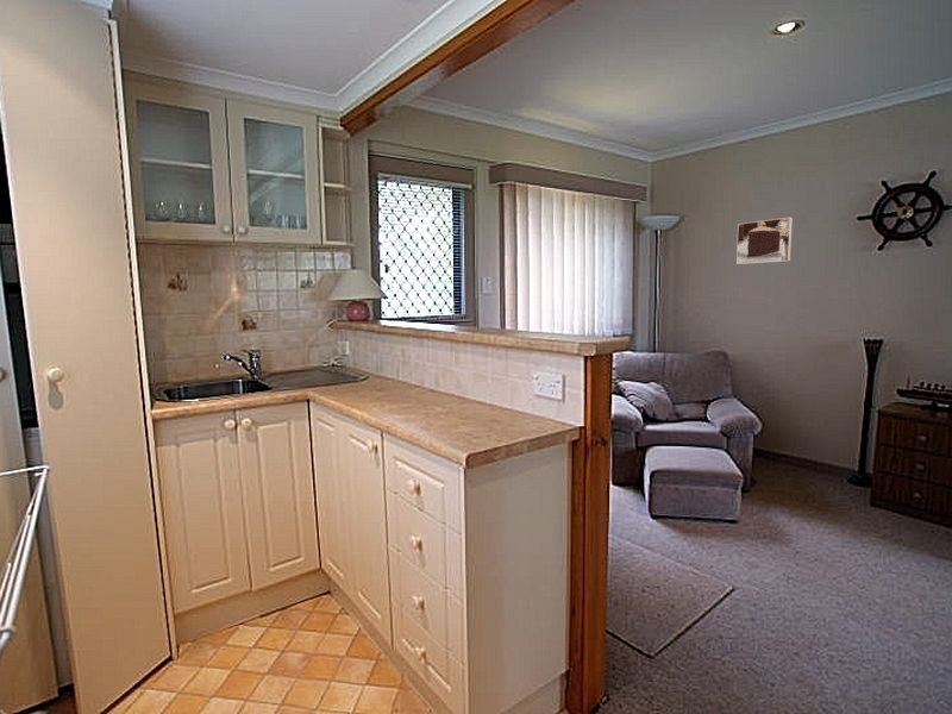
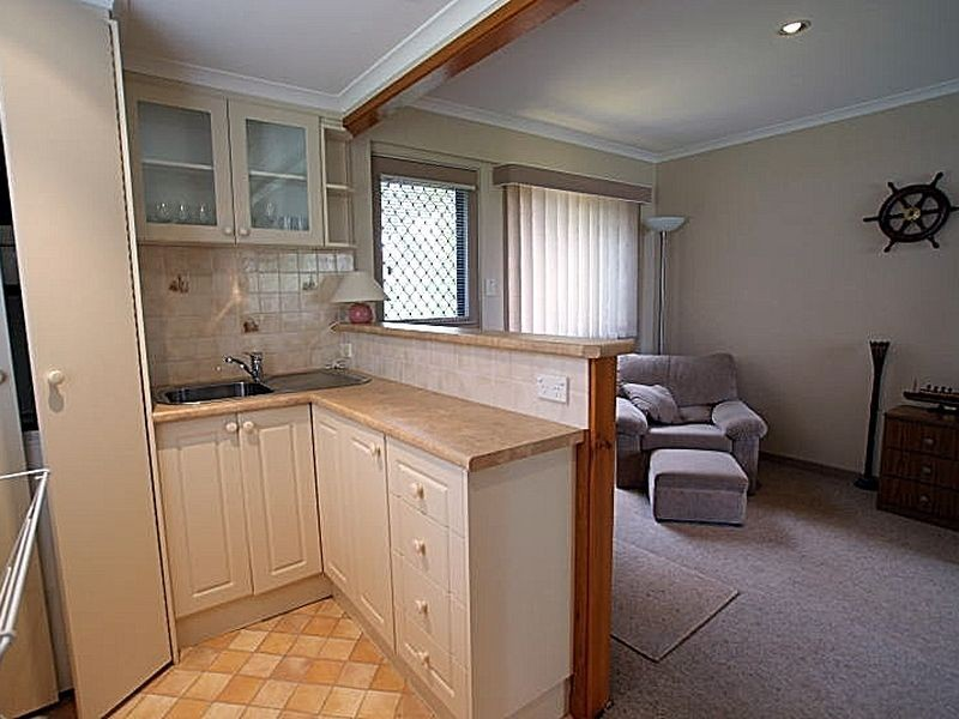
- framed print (763, 242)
